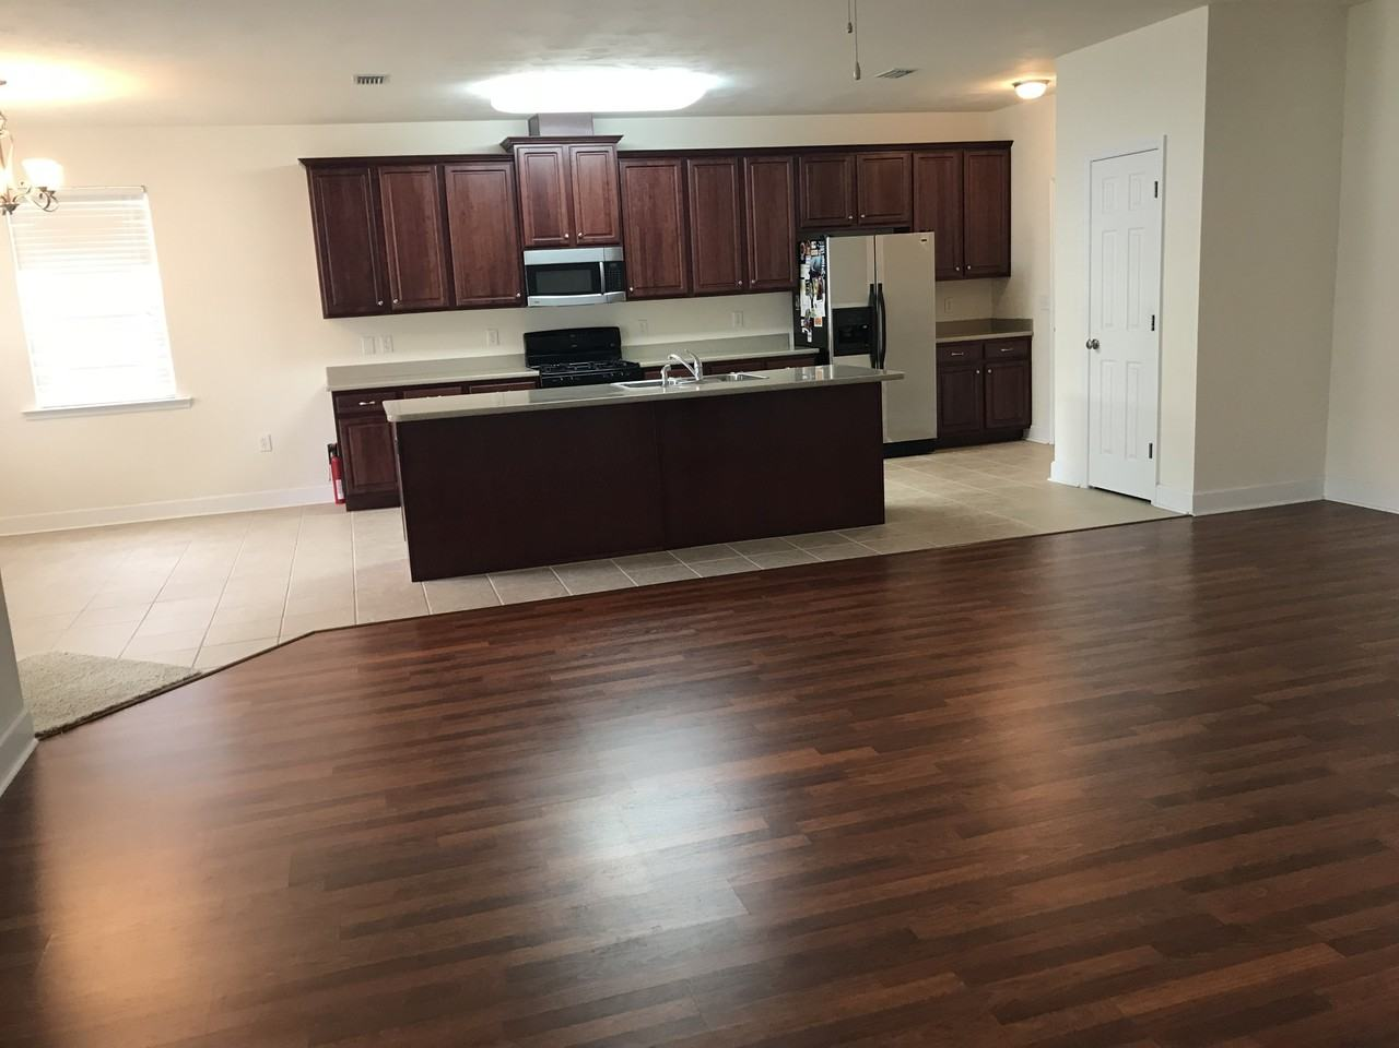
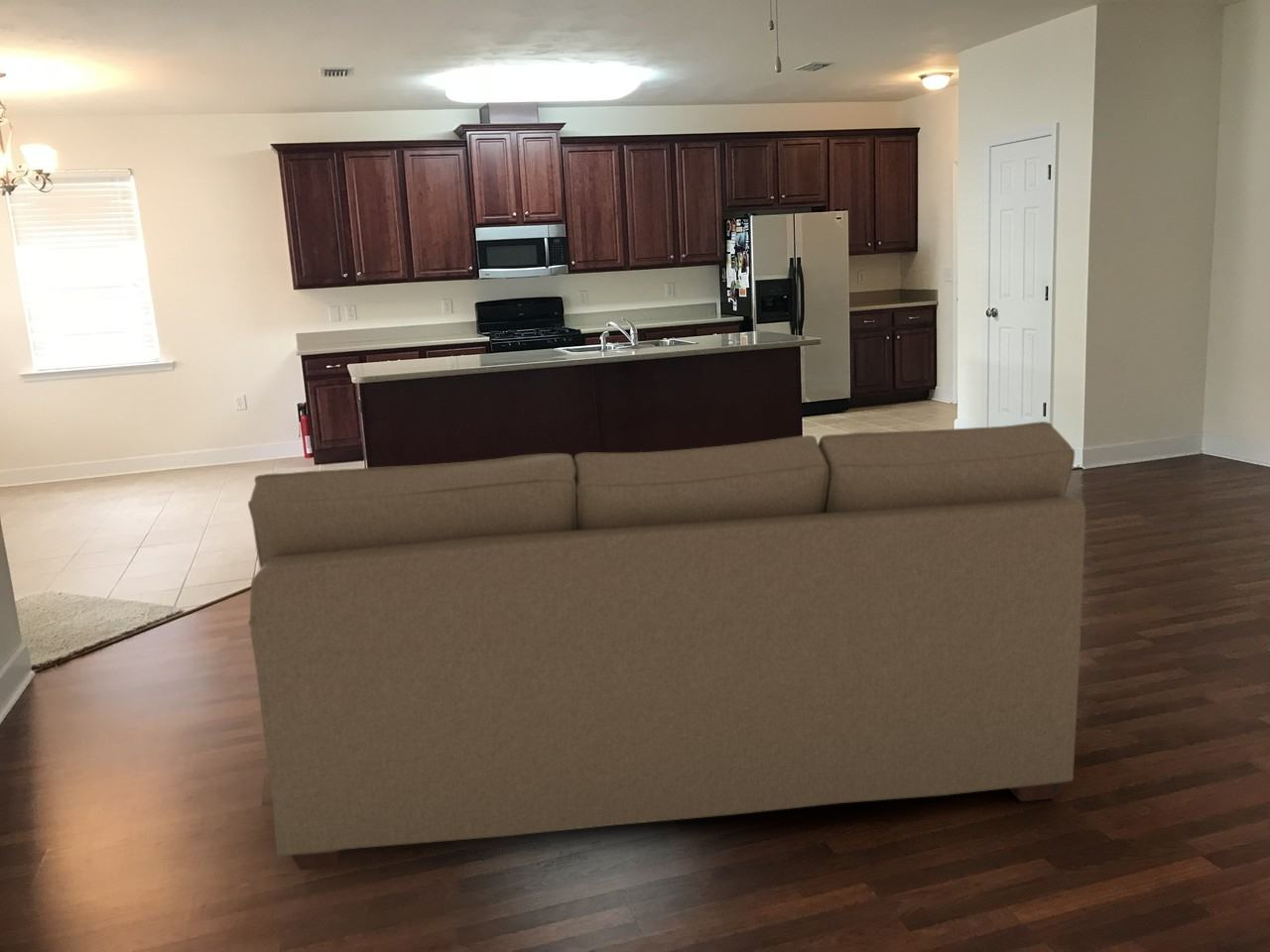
+ sofa (660, 592)
